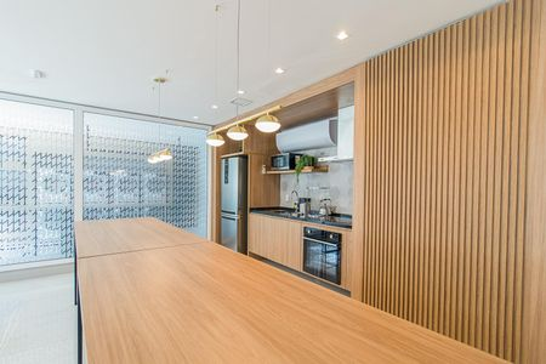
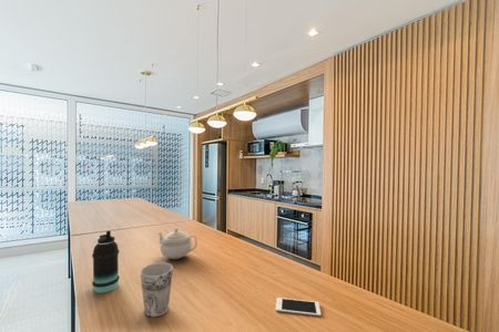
+ cell phone (297, 305)
+ cup (156, 289)
+ teapot (176, 242)
+ bottle (104, 257)
